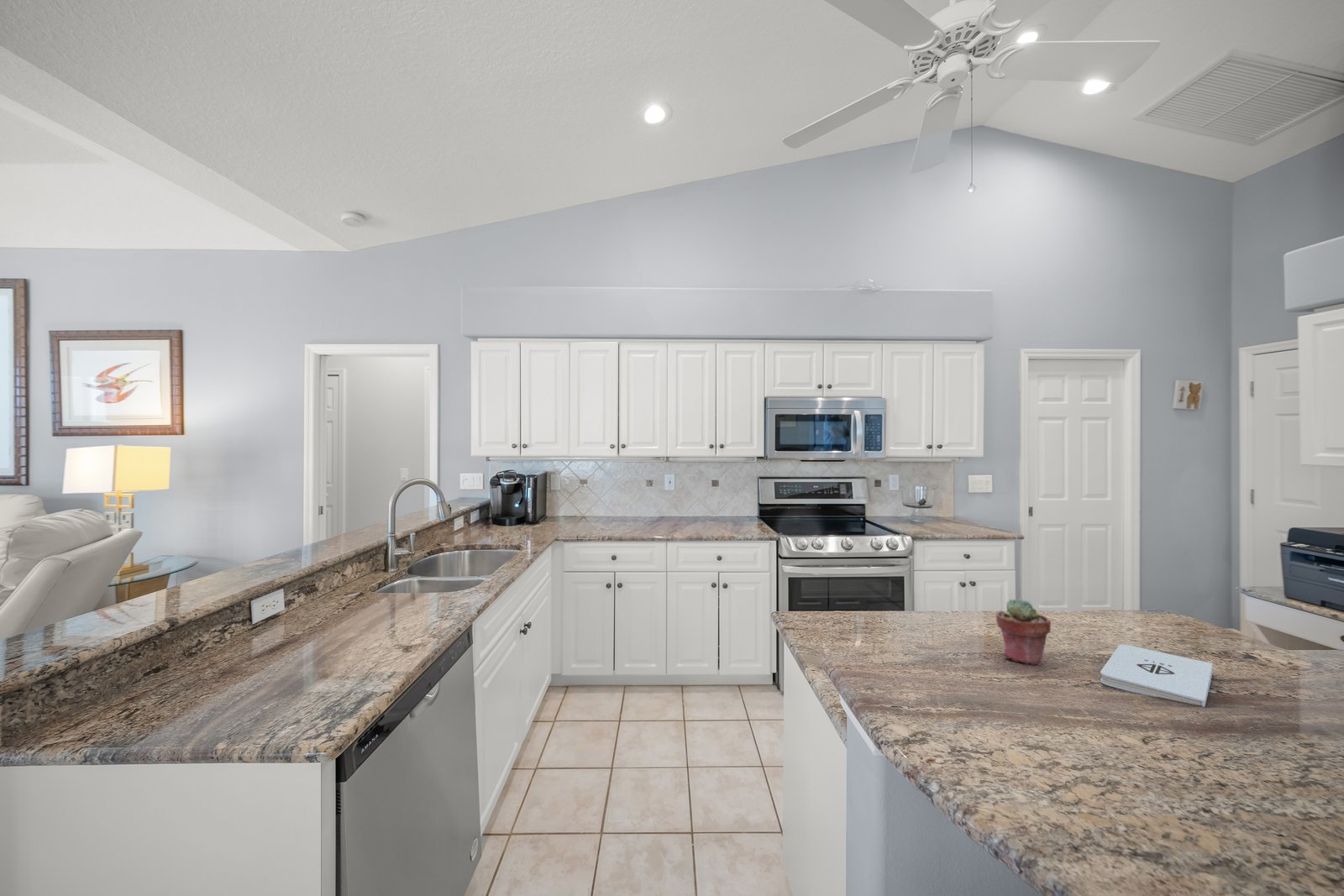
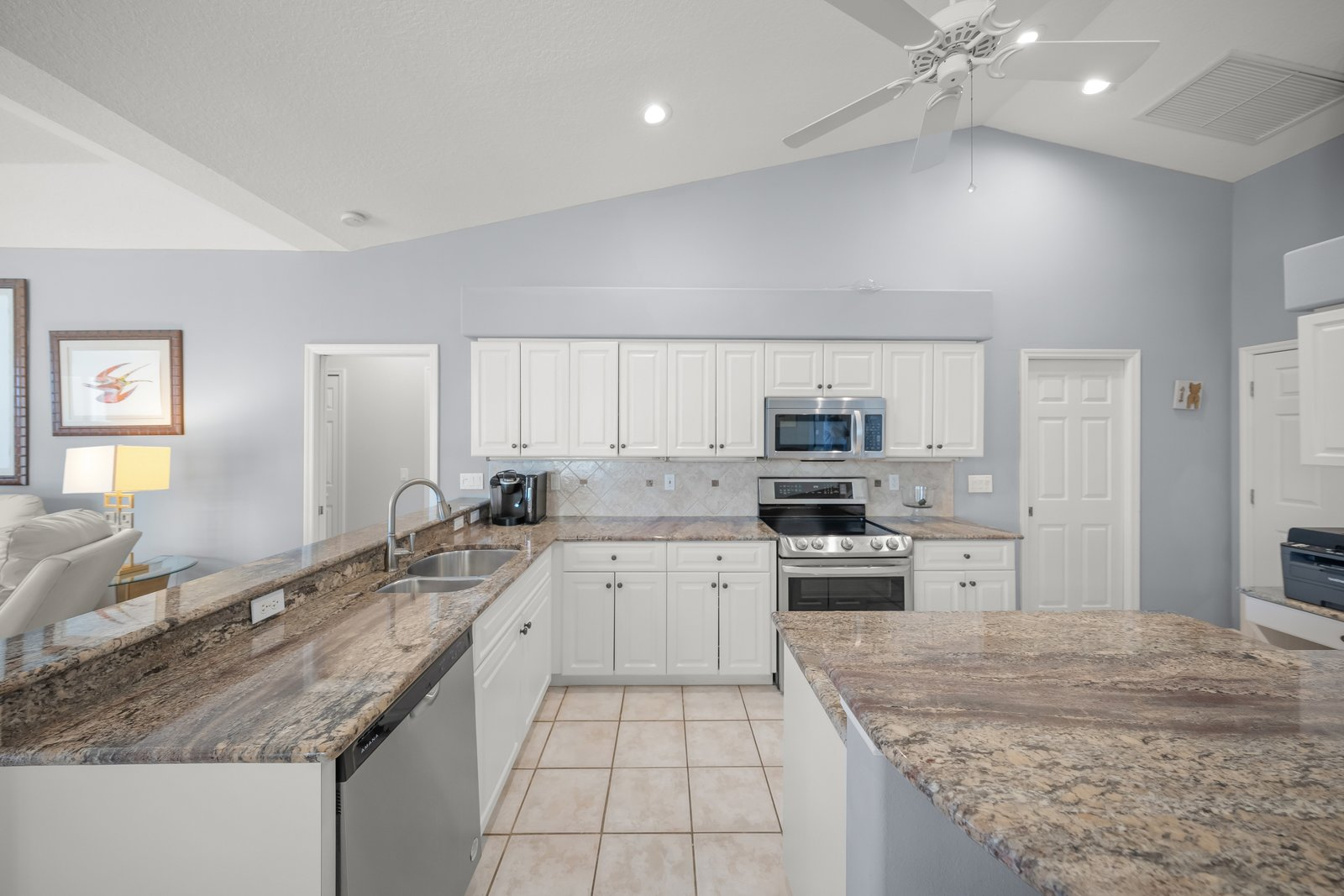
- notepad (1157, 673)
- potted succulent (1022, 628)
